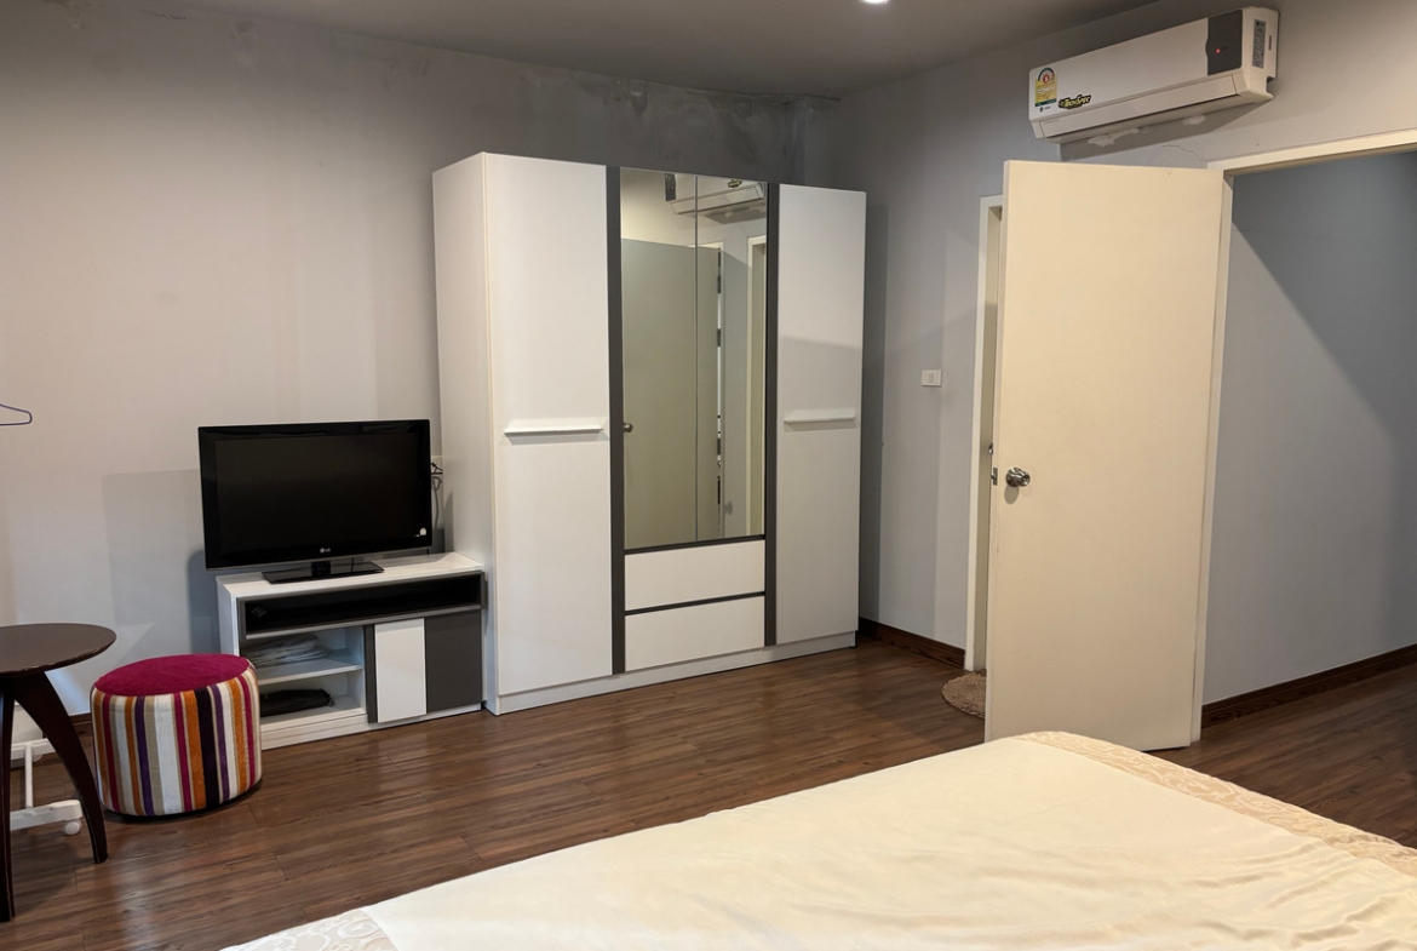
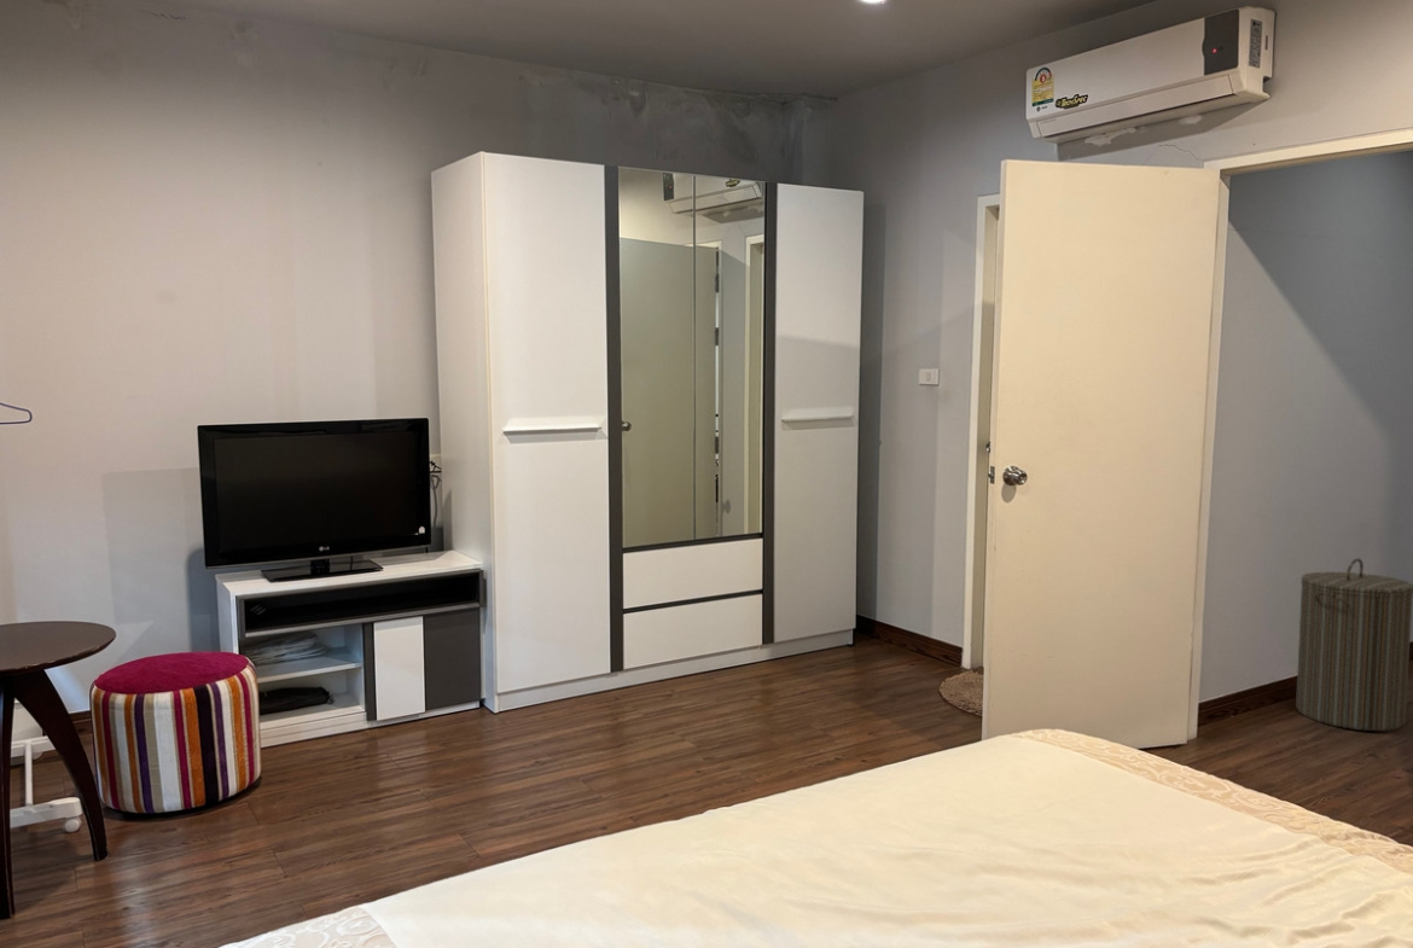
+ laundry hamper (1353, 636)
